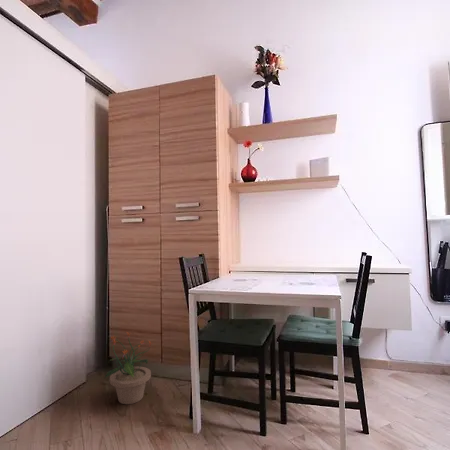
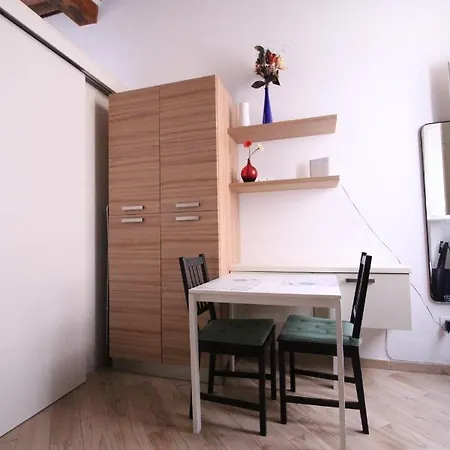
- potted plant (127, 366)
